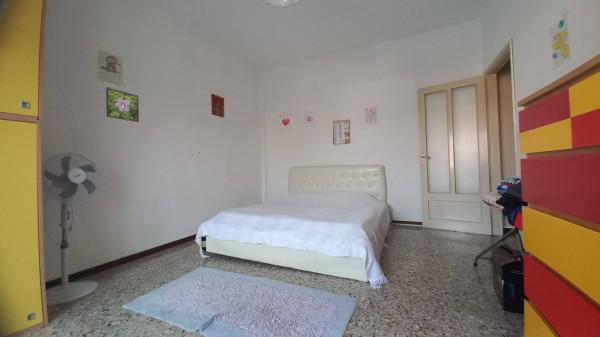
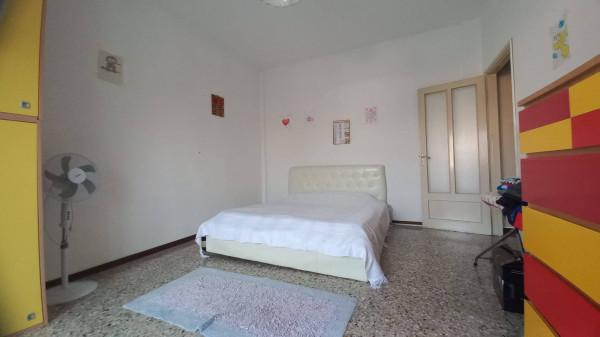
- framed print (123, 105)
